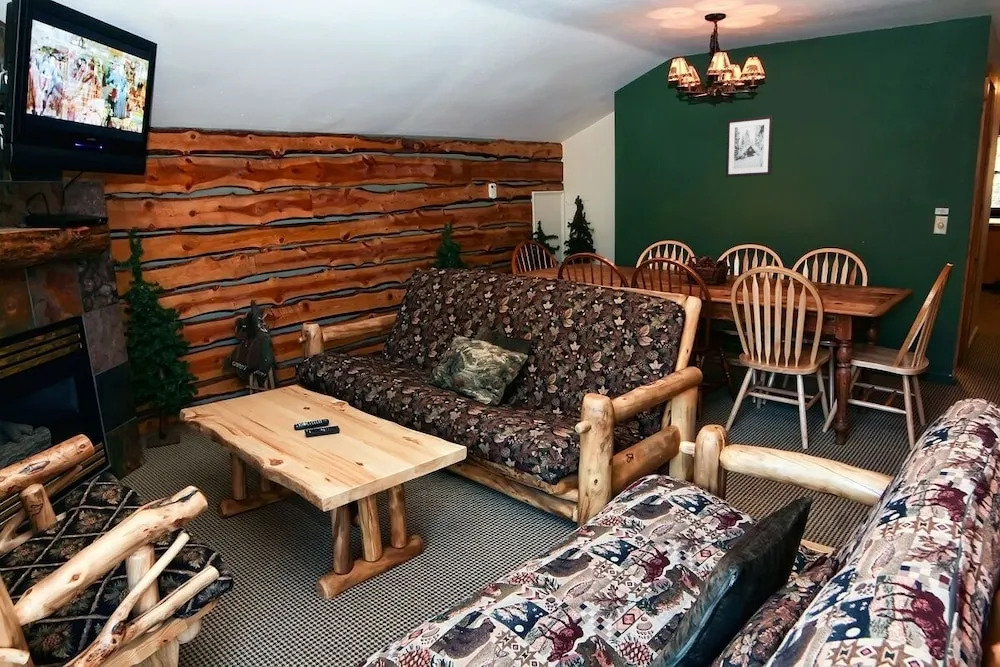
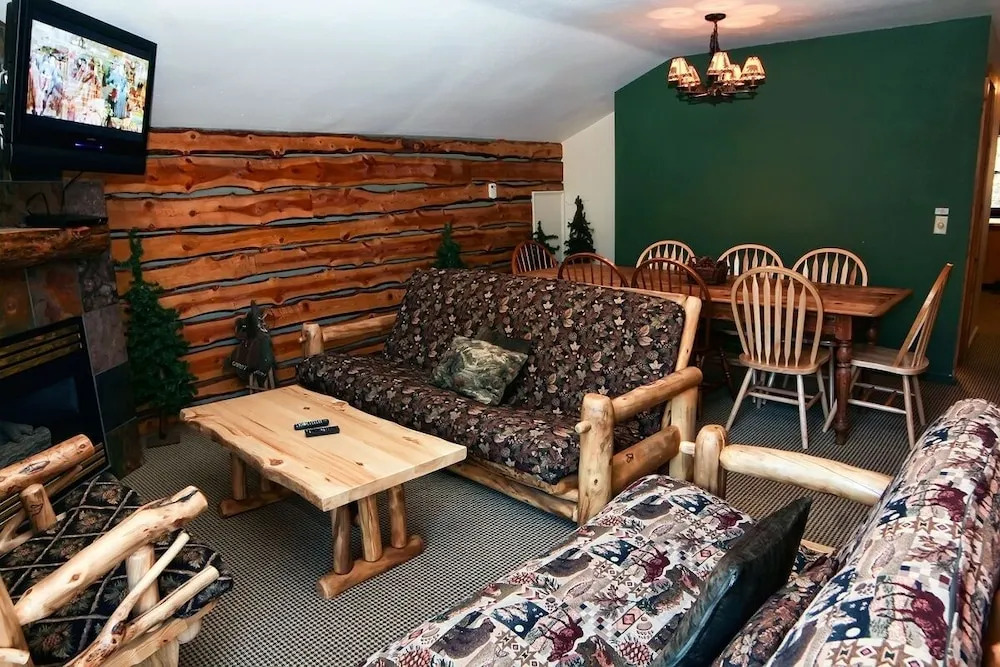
- wall art (748, 147)
